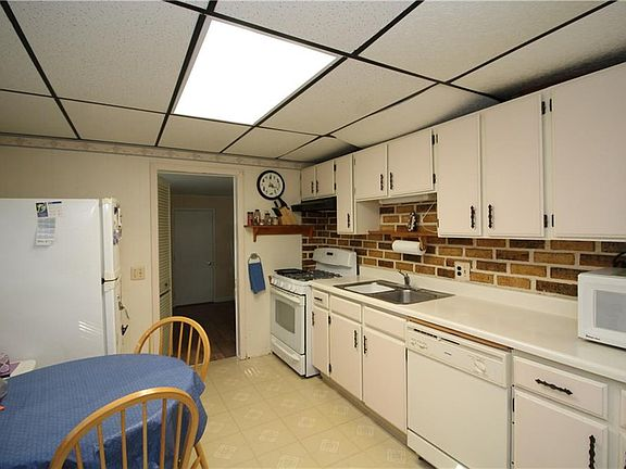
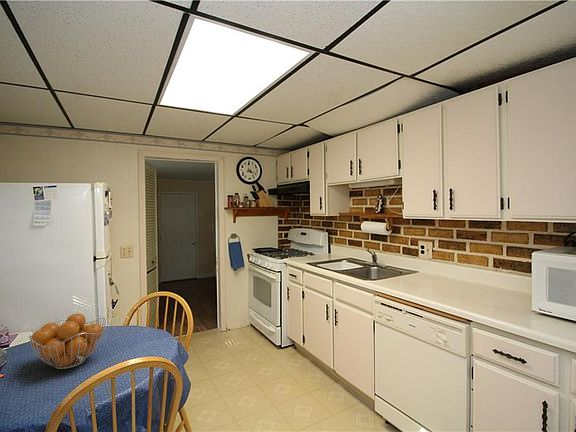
+ fruit basket (70, 340)
